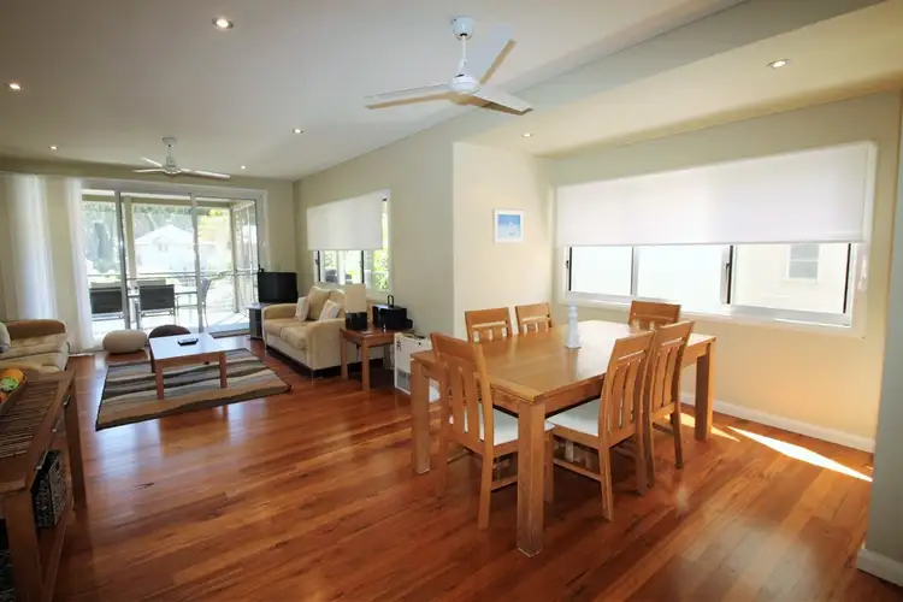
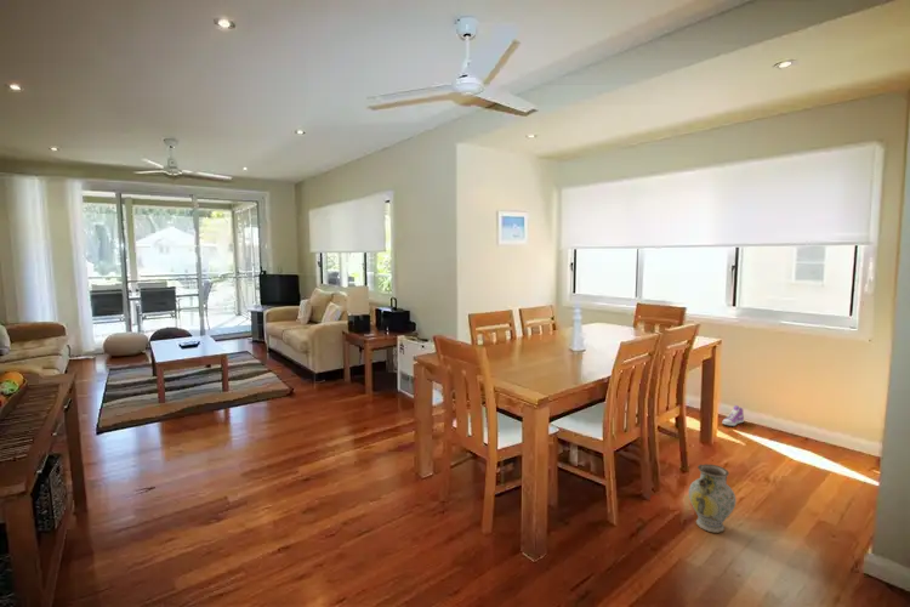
+ sneaker (733, 414)
+ ceramic jug (710, 498)
